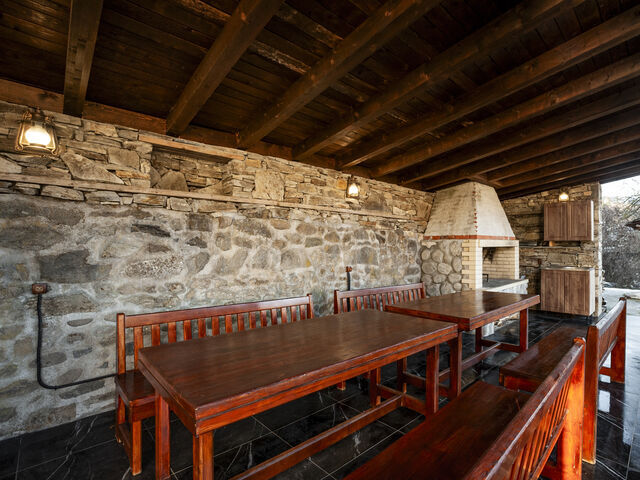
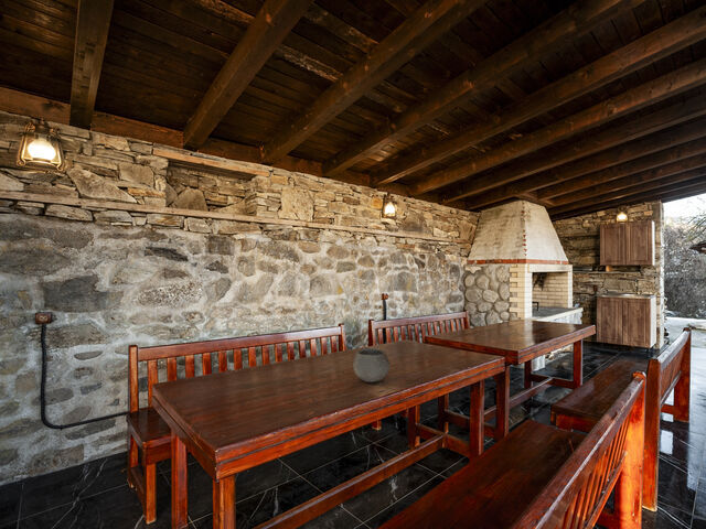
+ bowl (371, 365)
